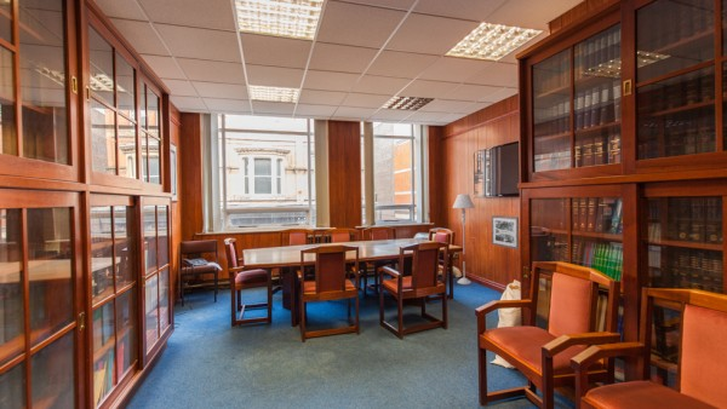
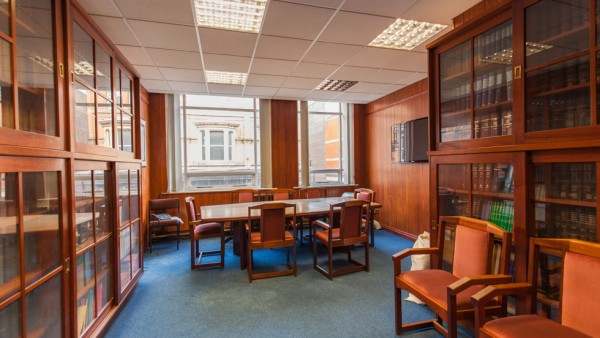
- floor lamp (463, 238)
- wall art (504, 231)
